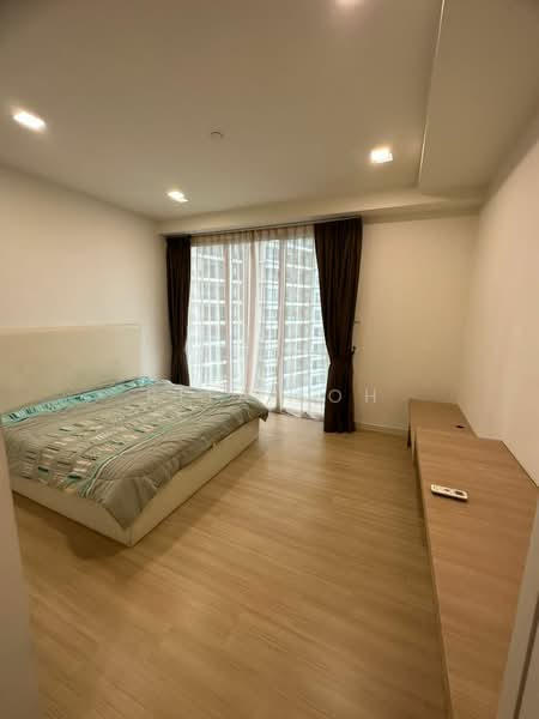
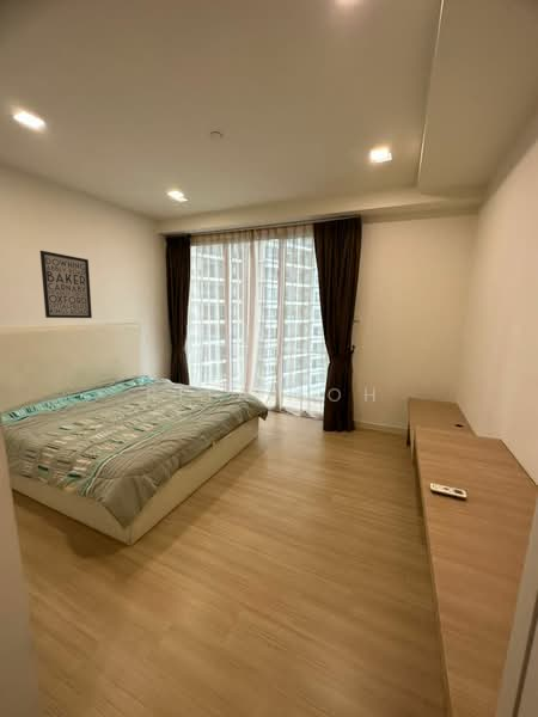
+ wall art (67, 287)
